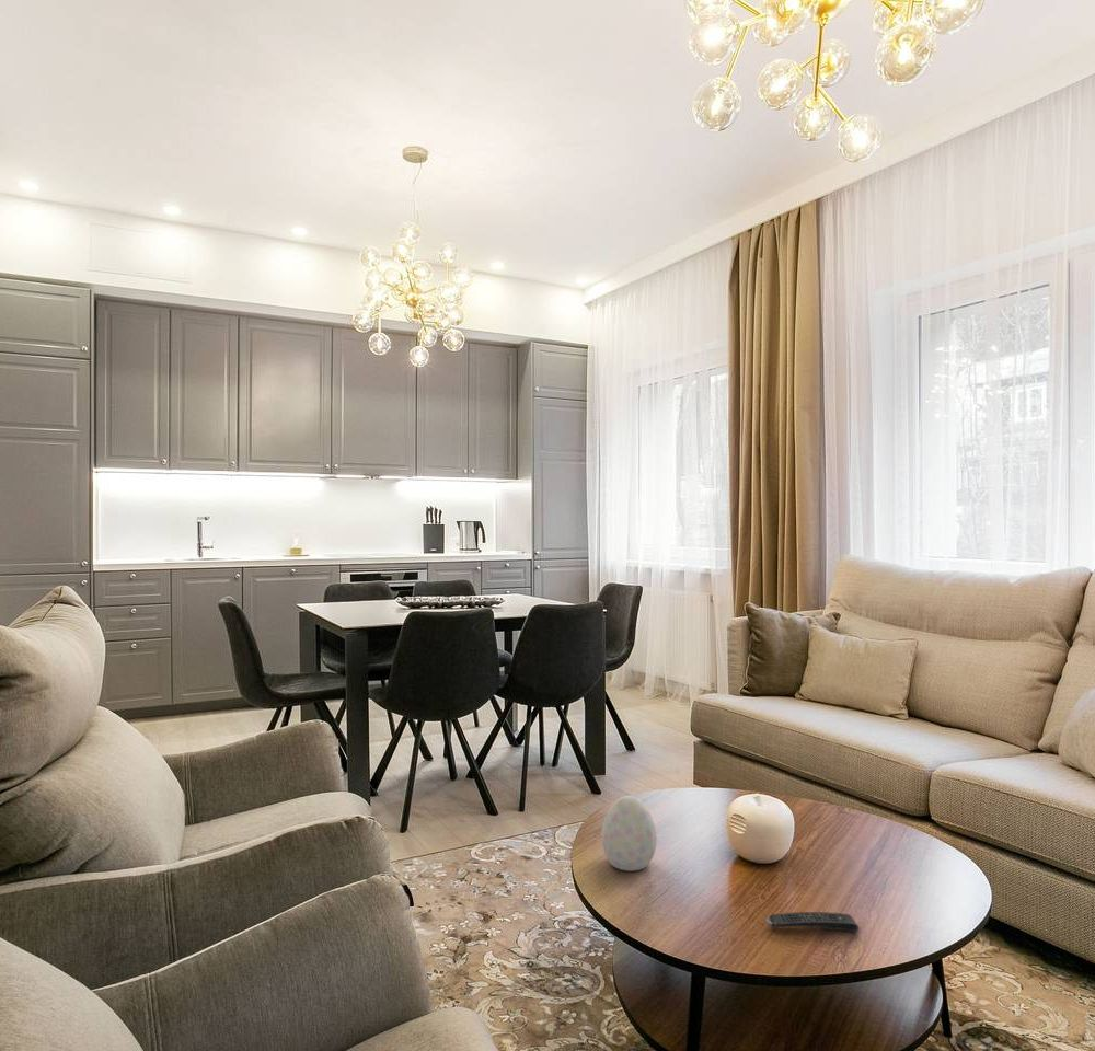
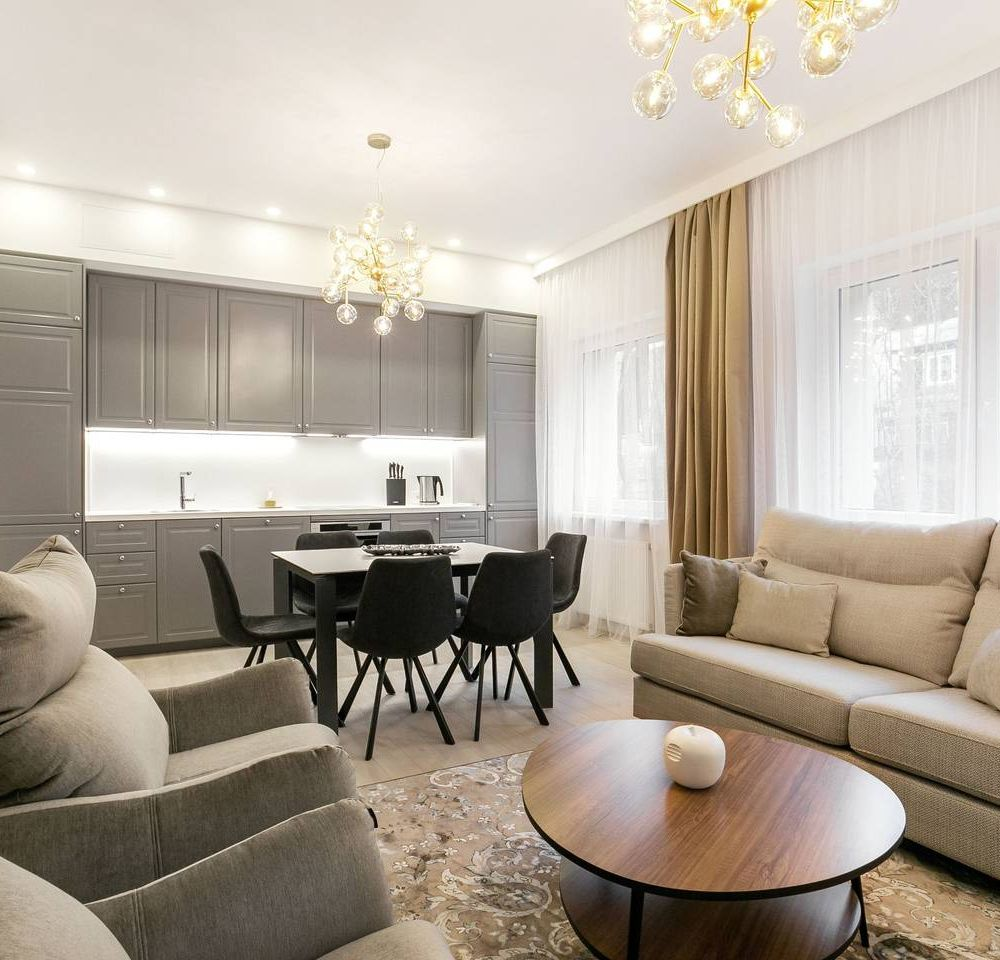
- remote control (810, 921)
- decorative egg (629, 830)
